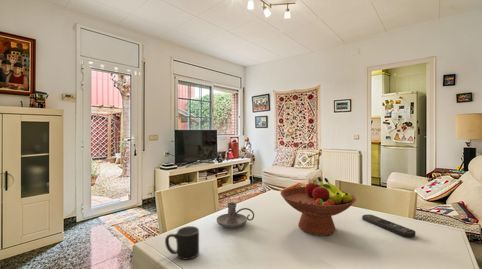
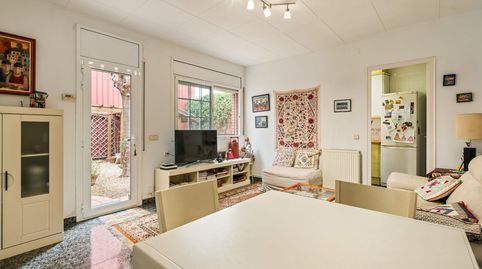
- fruit bowl (316, 205)
- candle holder (235, 213)
- mug (182, 242)
- remote control (386, 224)
